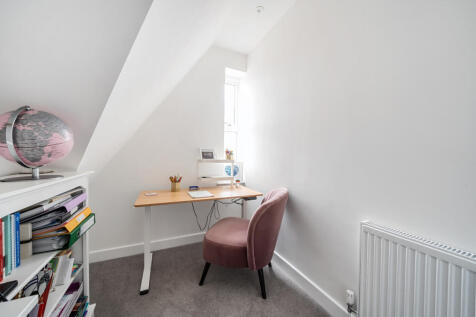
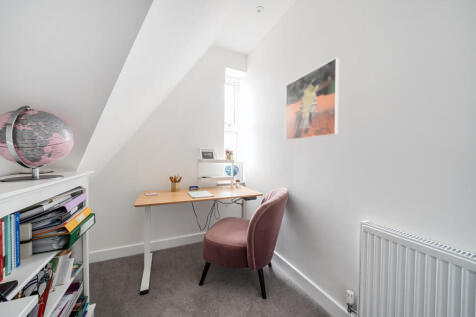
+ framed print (307, 106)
